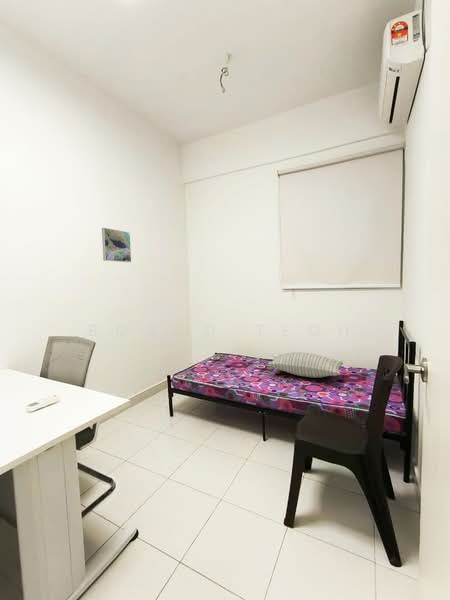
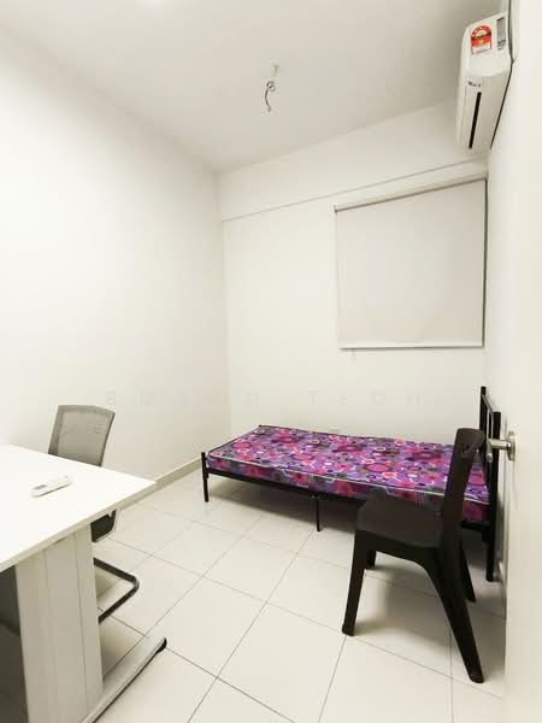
- pillow (305, 364)
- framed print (117, 245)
